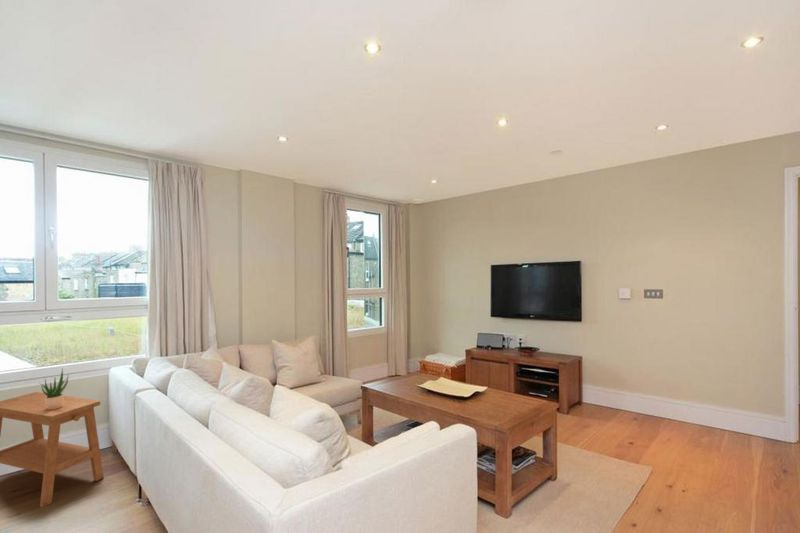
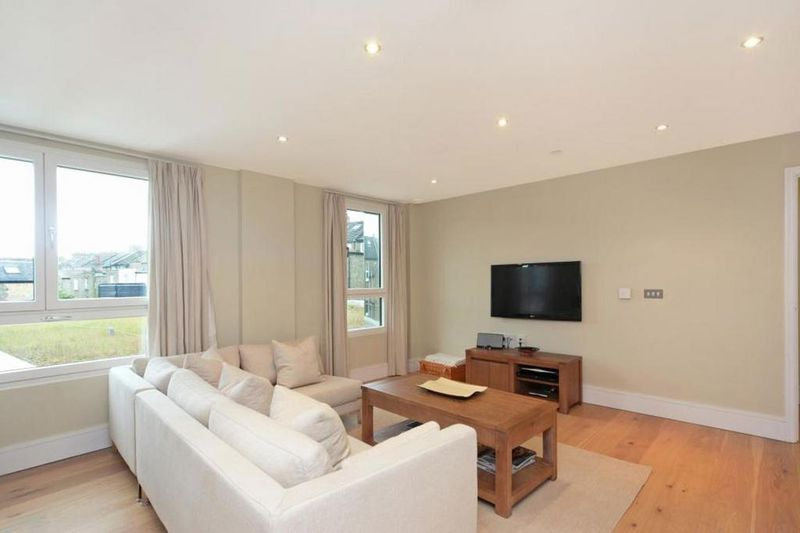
- potted plant (55, 388)
- side table (43, 443)
